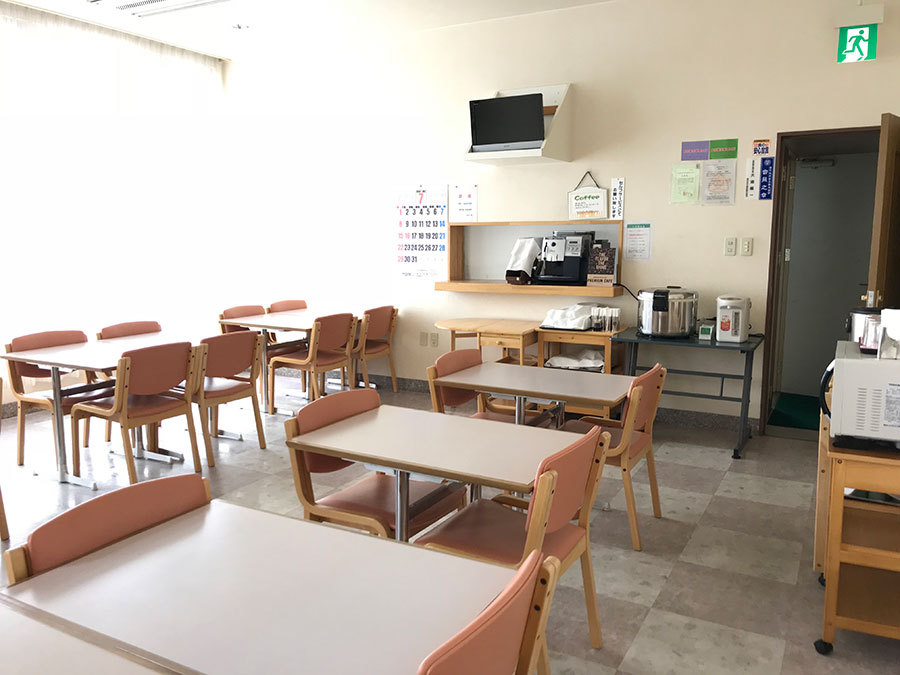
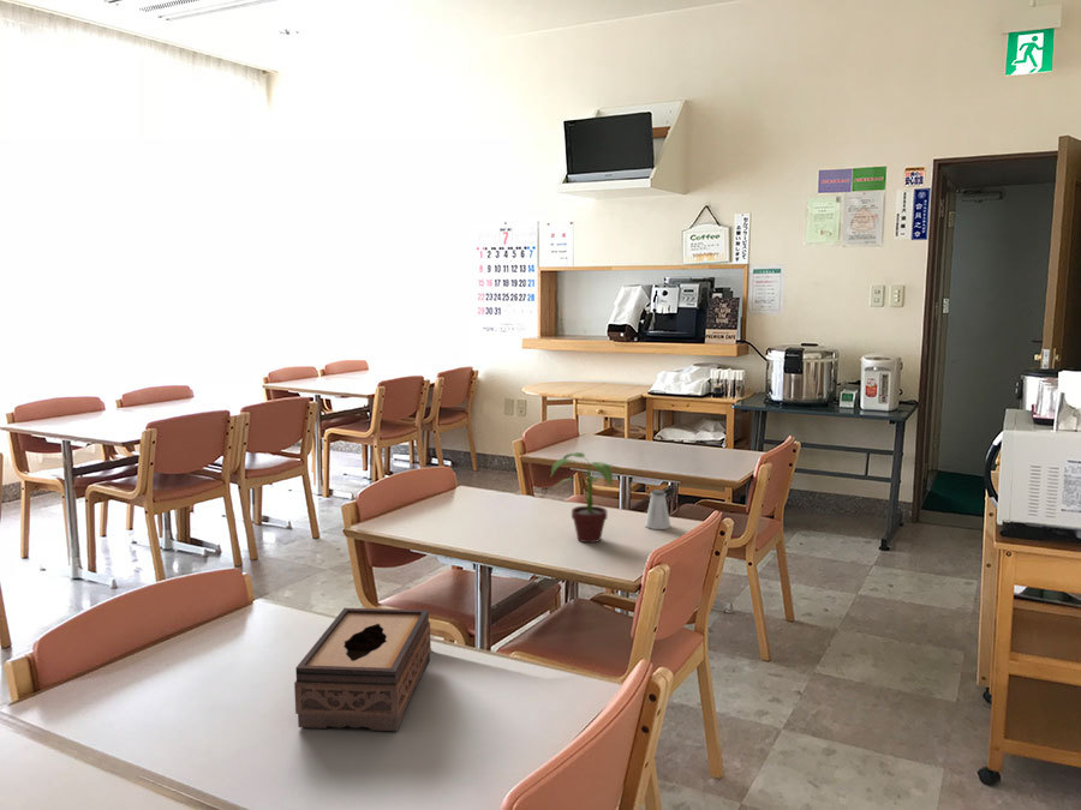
+ saltshaker (657, 508)
+ potted plant (586, 497)
+ tissue box (368, 664)
